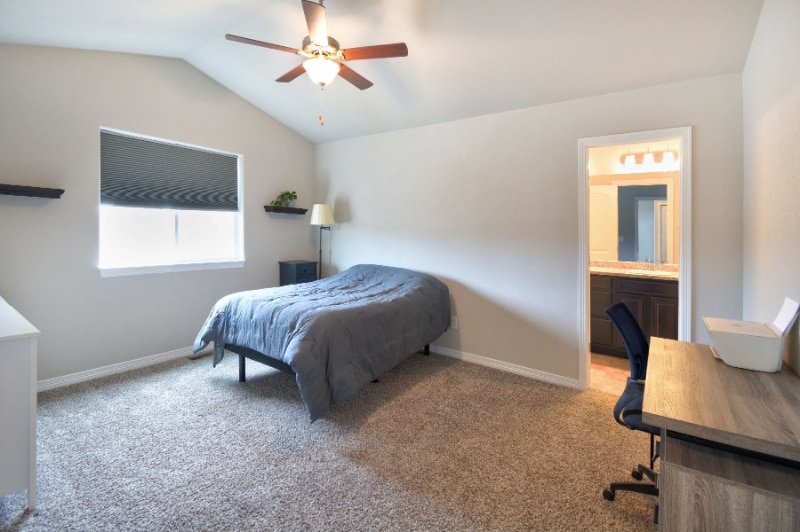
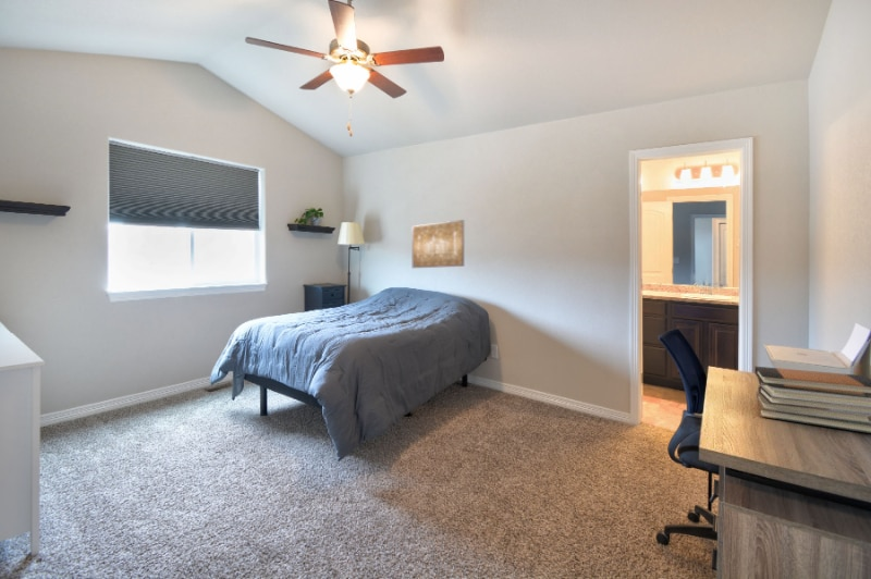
+ book stack (812, 396)
+ wall art (437, 245)
